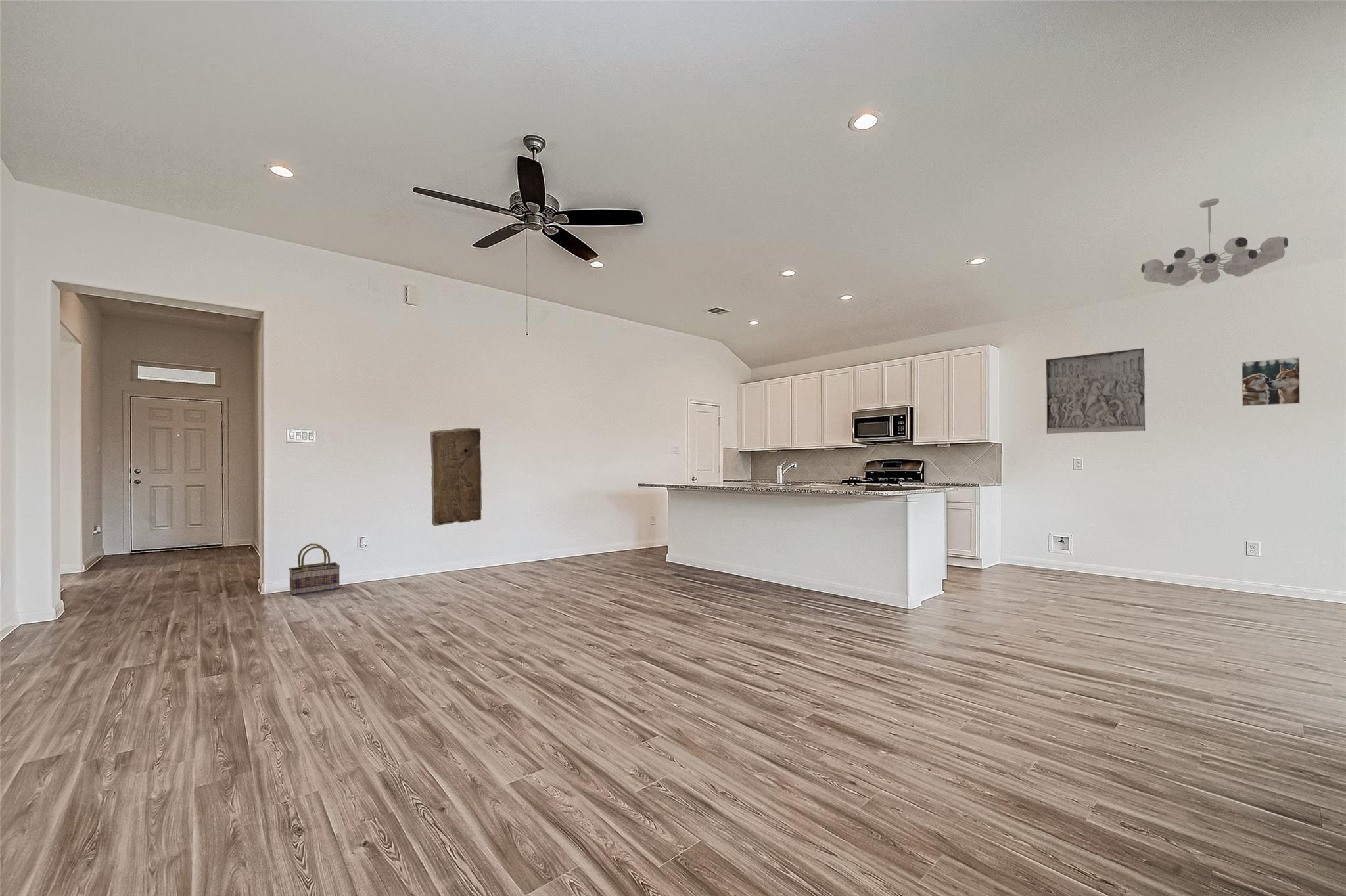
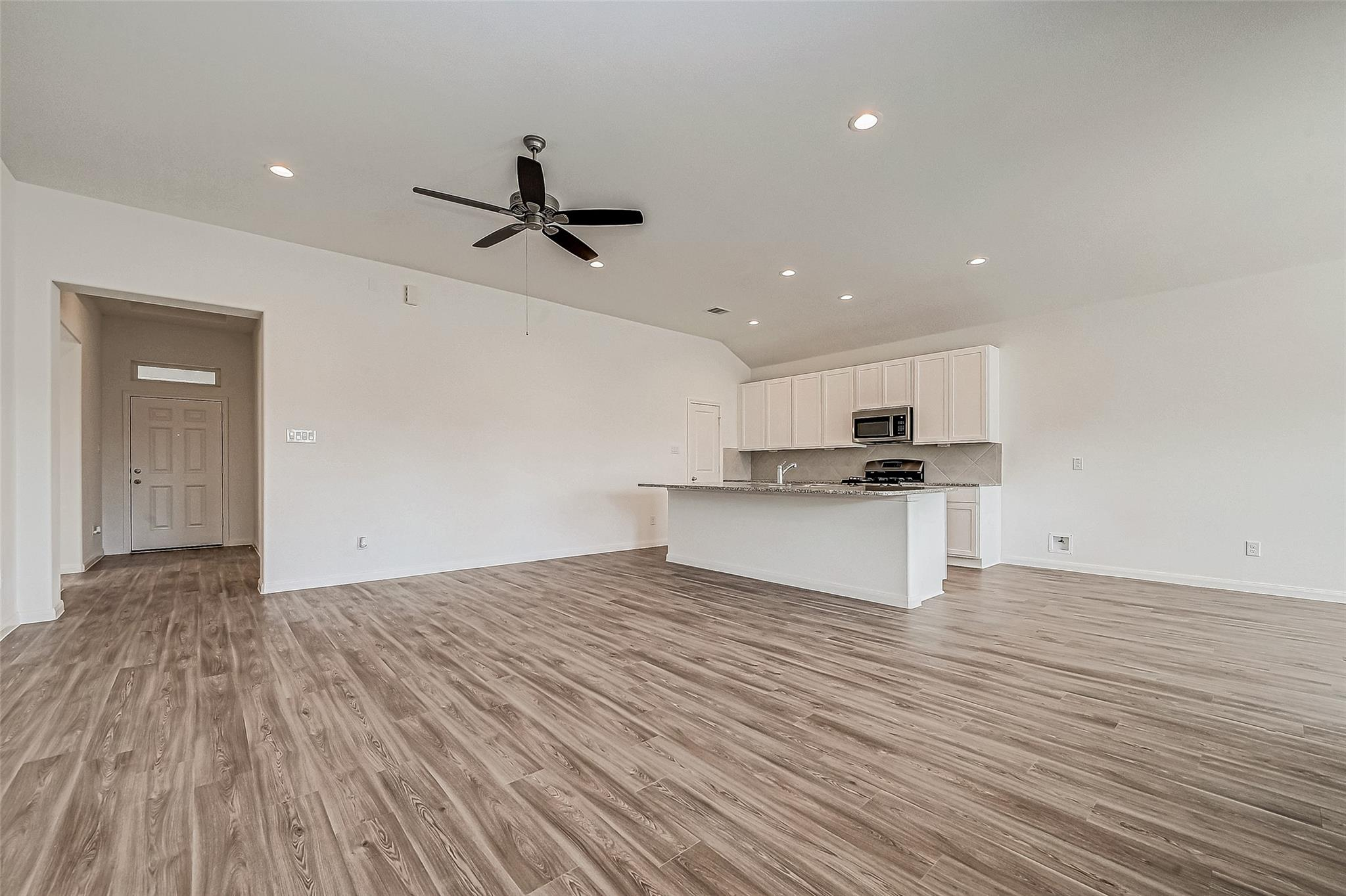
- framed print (1270, 382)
- basket (314, 567)
- chandelier (1209, 239)
- wall panel (1093, 393)
- stone relief (457, 476)
